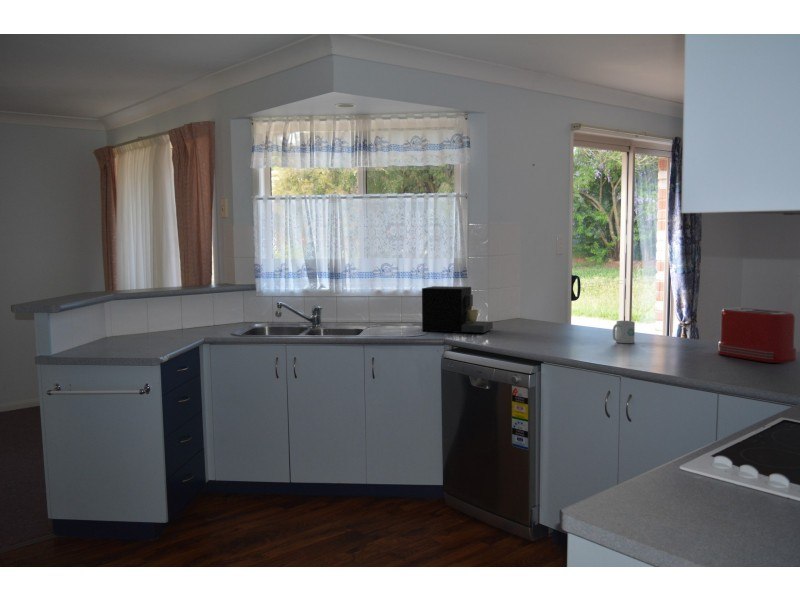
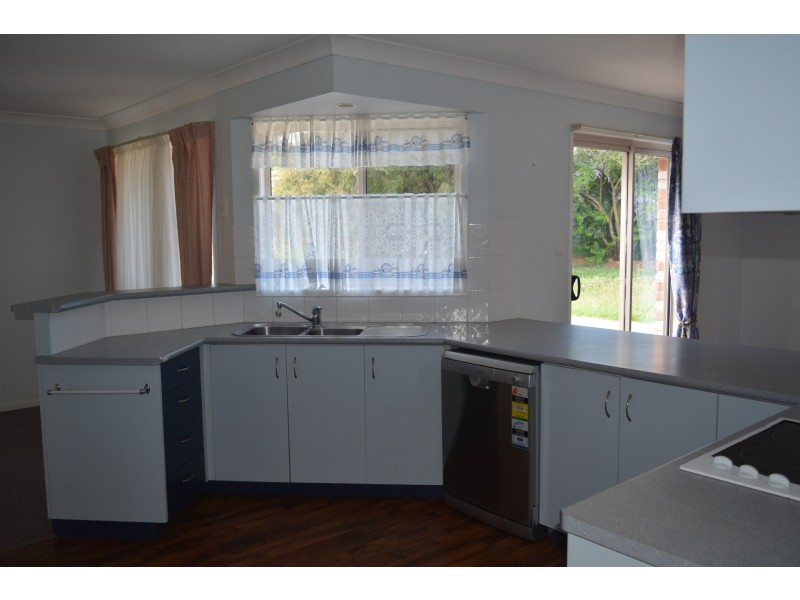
- mug (622, 332)
- toaster (756, 333)
- coffee maker (457, 309)
